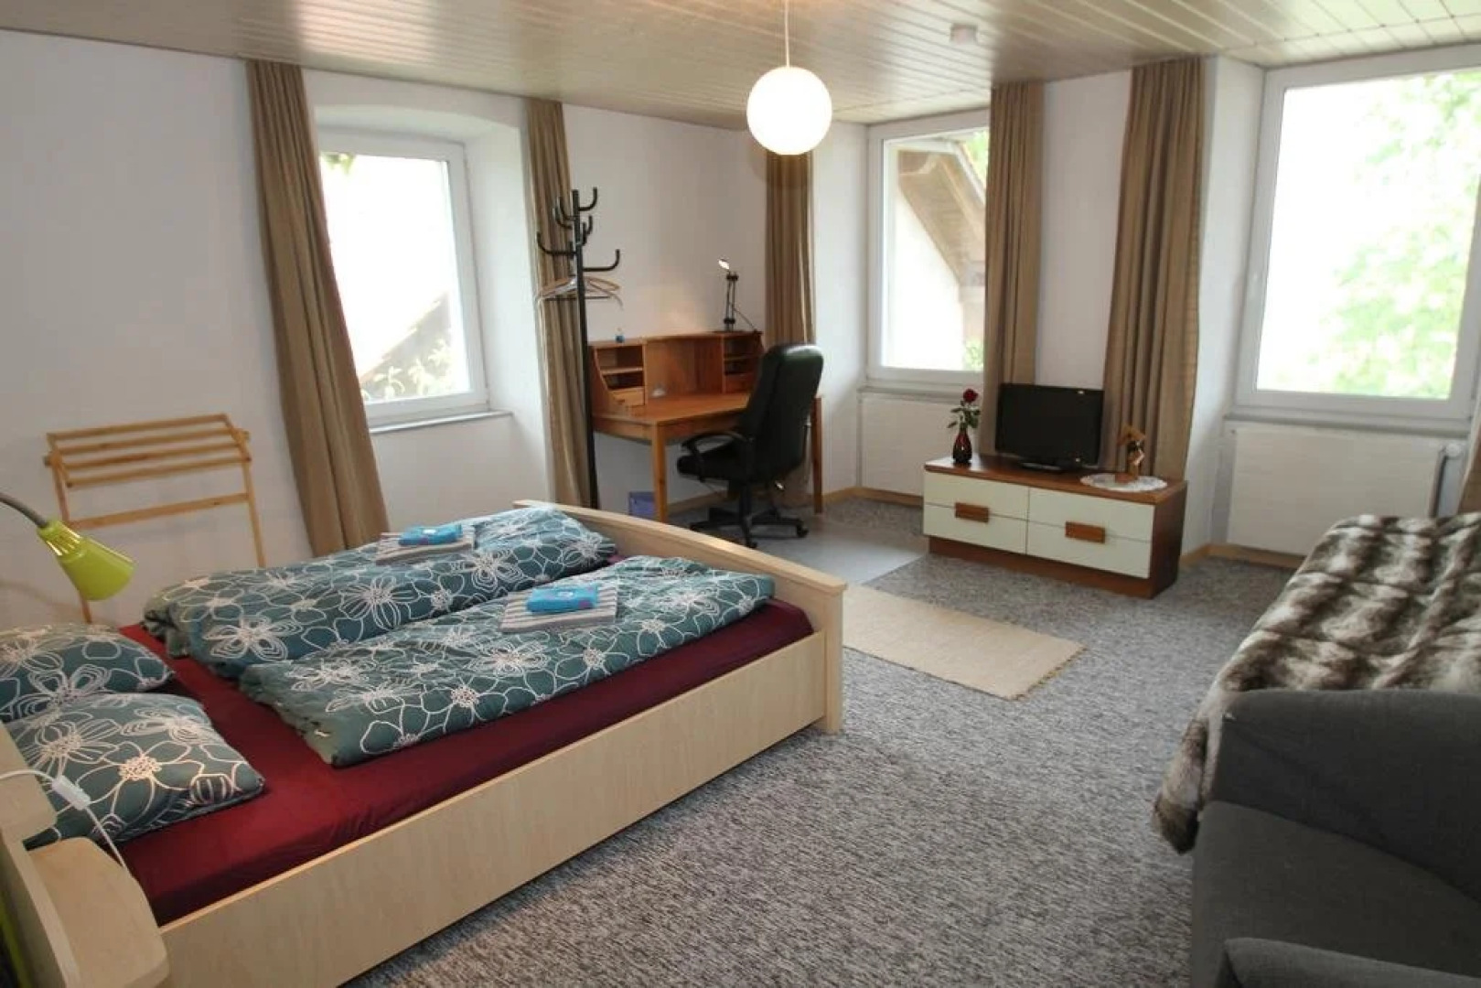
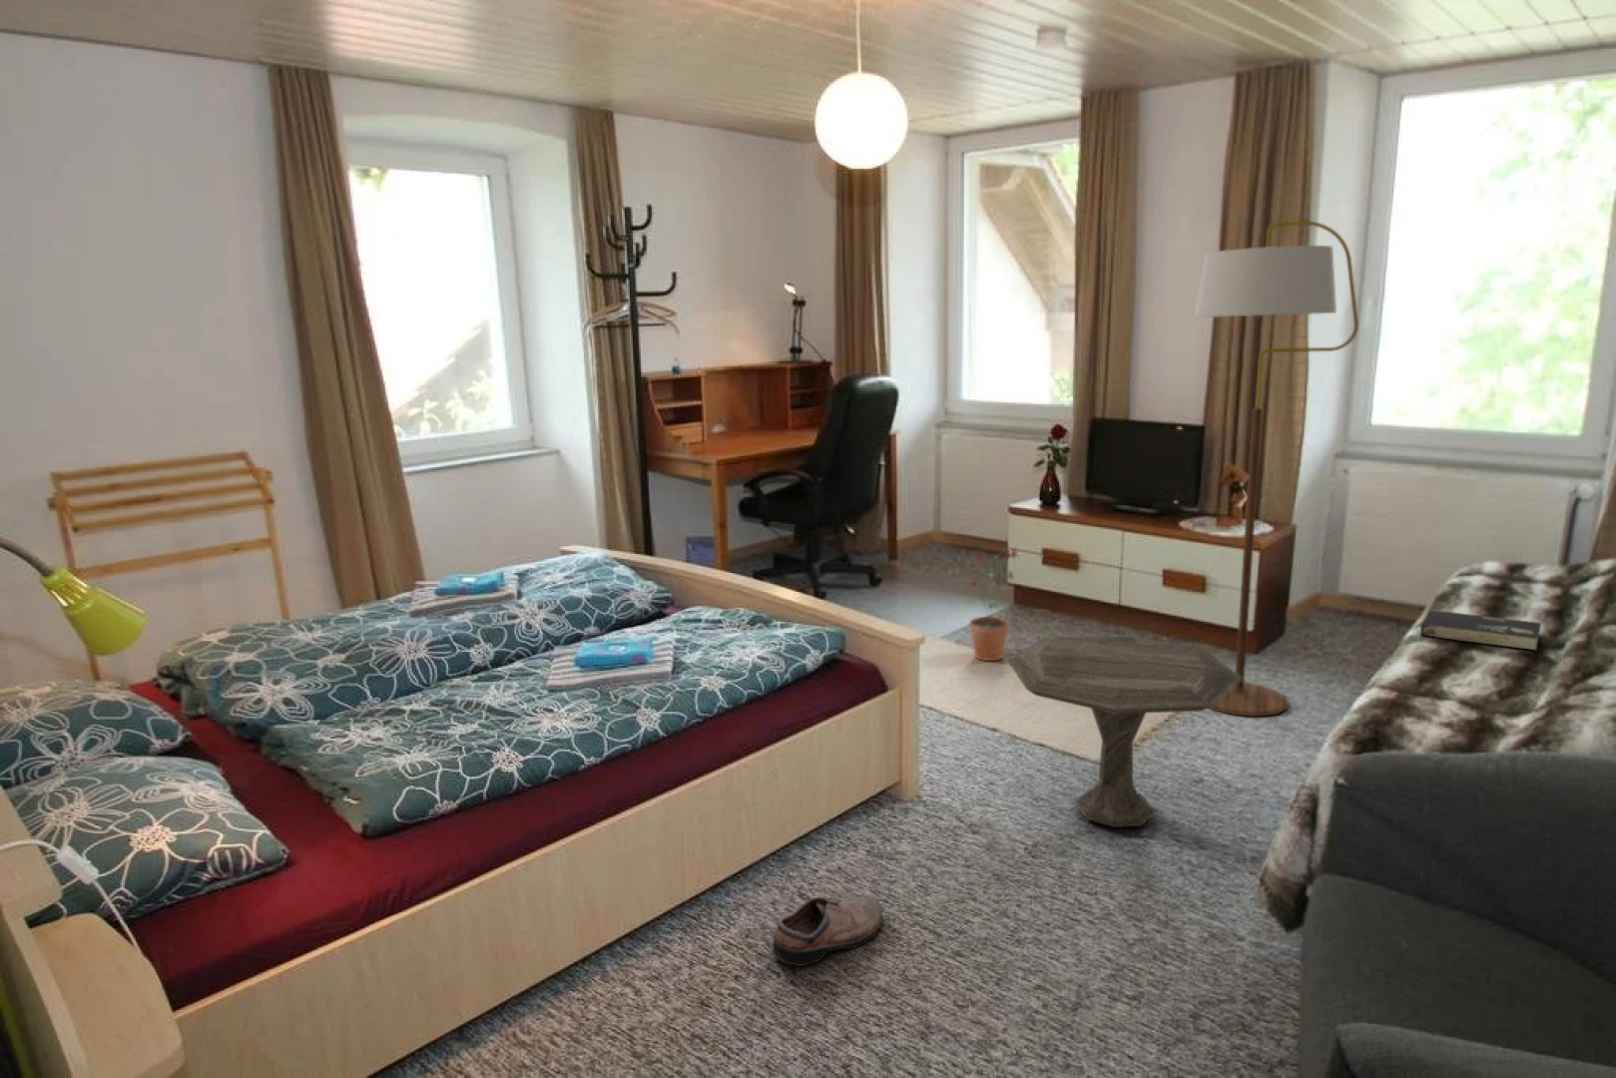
+ book (1479, 629)
+ shoe (831, 922)
+ floor lamp (1257, 470)
+ side table (1117, 735)
+ potted plant (990, 600)
